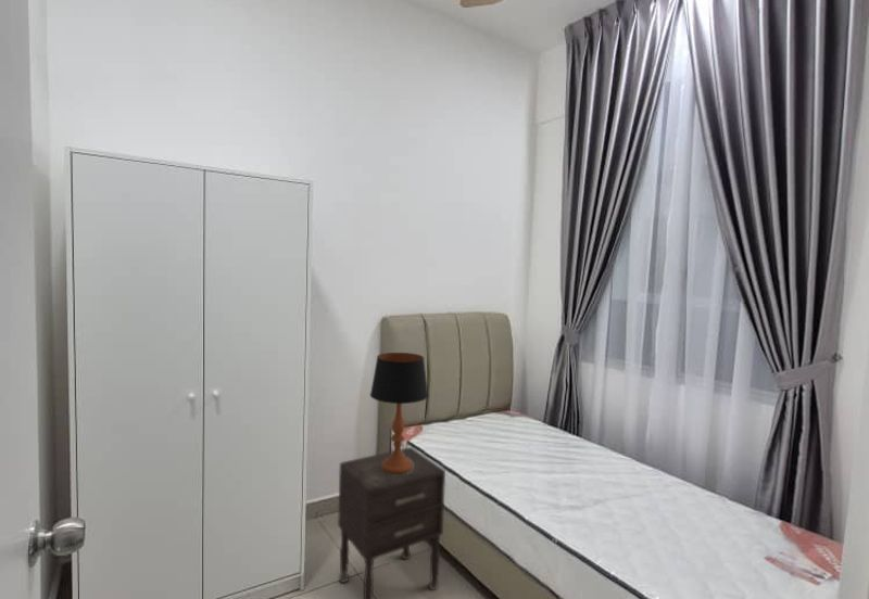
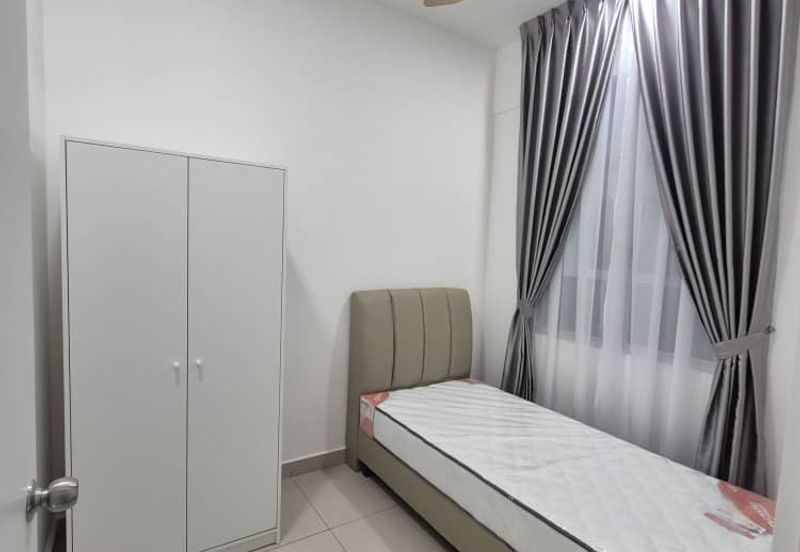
- nightstand (391, 525)
- table lamp (399, 412)
